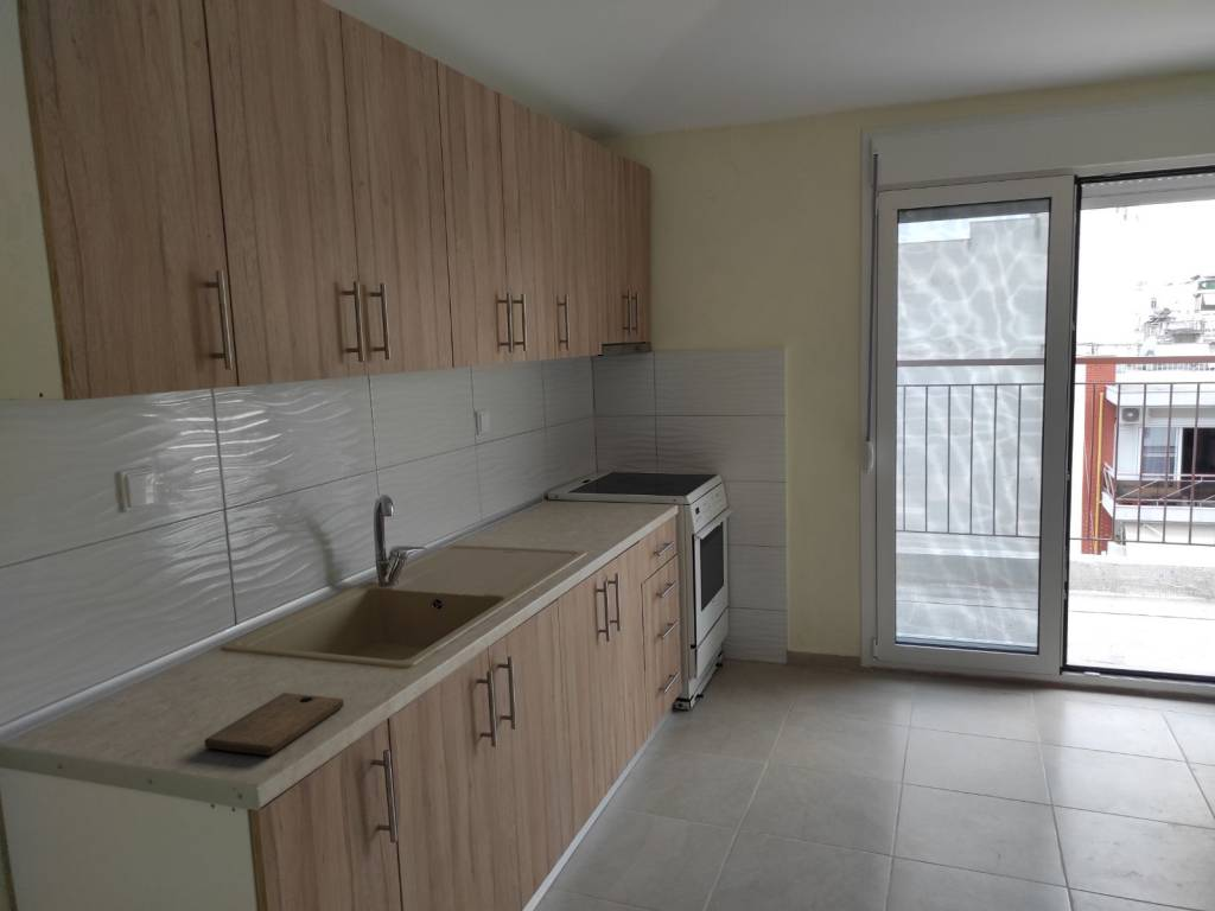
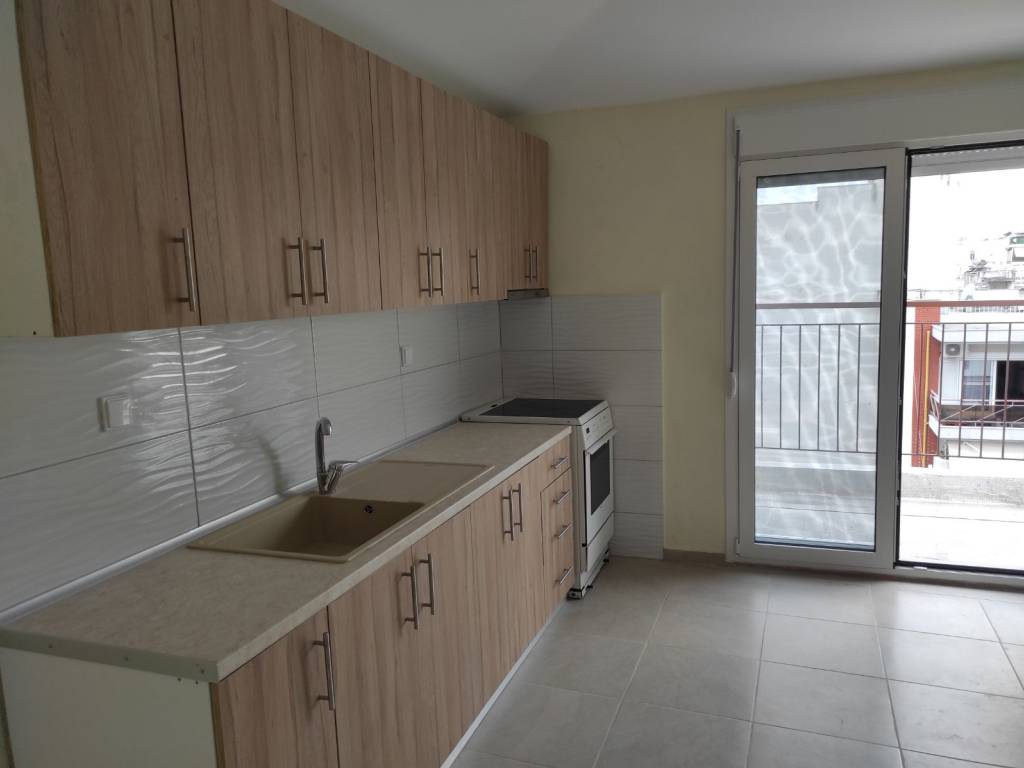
- cutting board (278, 721)
